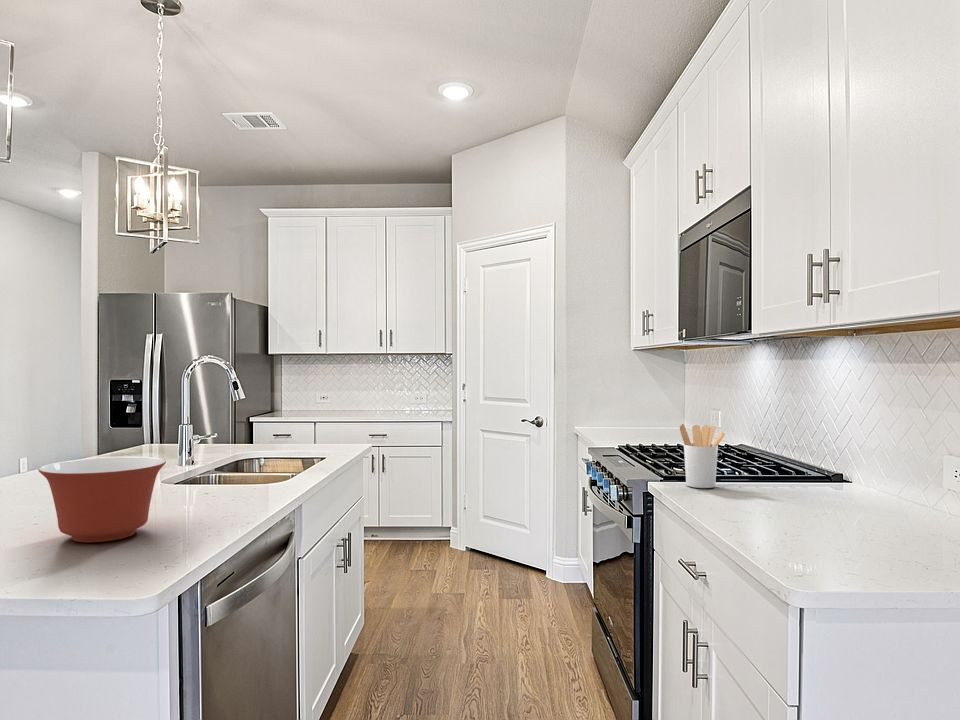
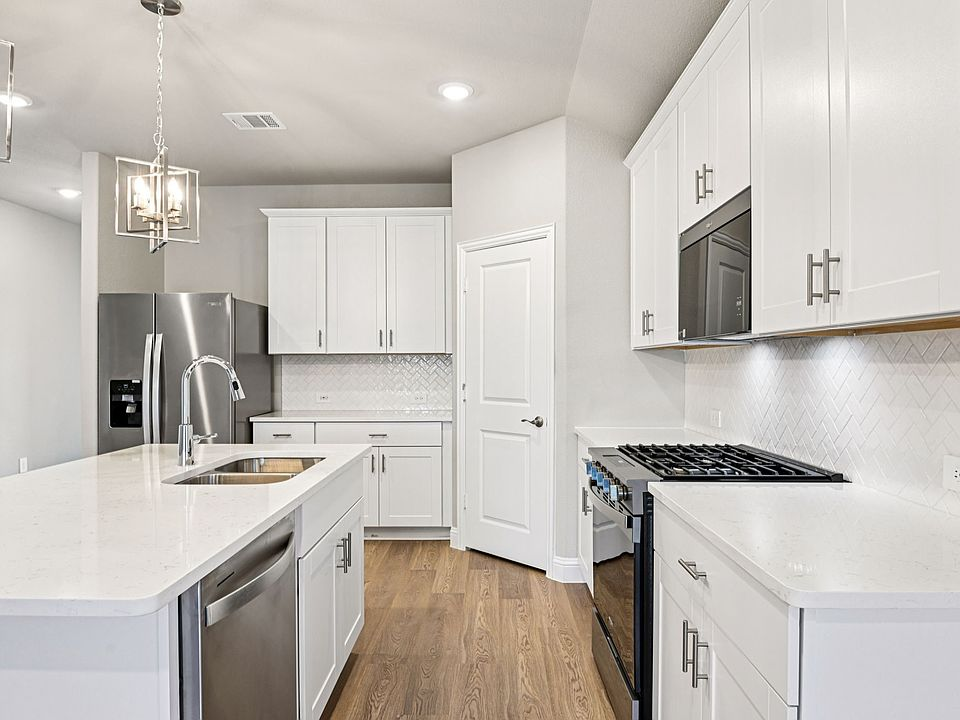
- utensil holder (701, 454)
- mixing bowl (104, 499)
